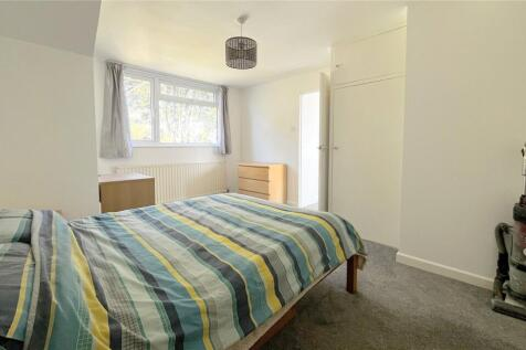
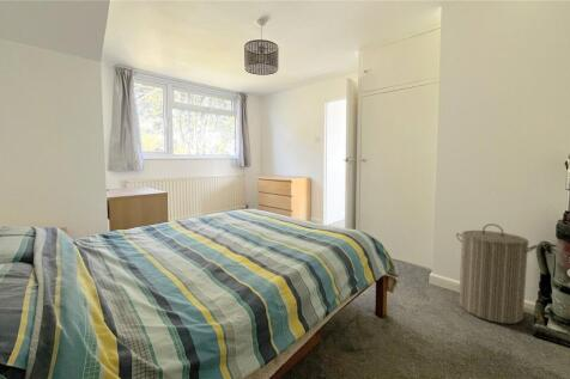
+ laundry hamper (491, 267)
